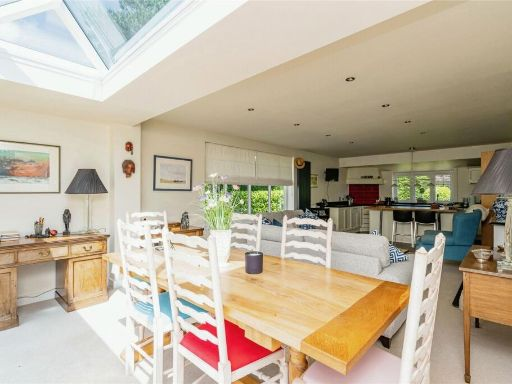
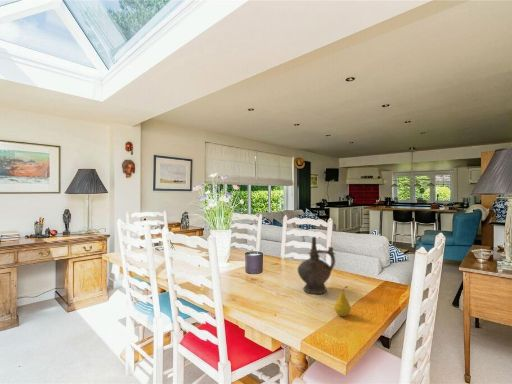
+ fruit (342, 300)
+ ceremonial vessel (316, 263)
